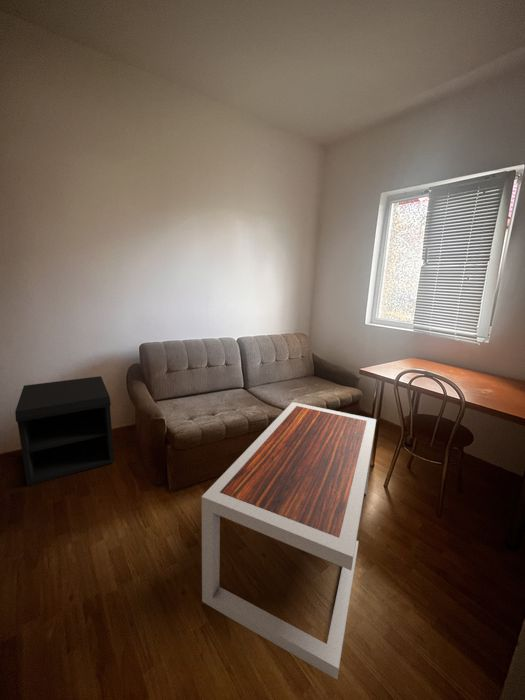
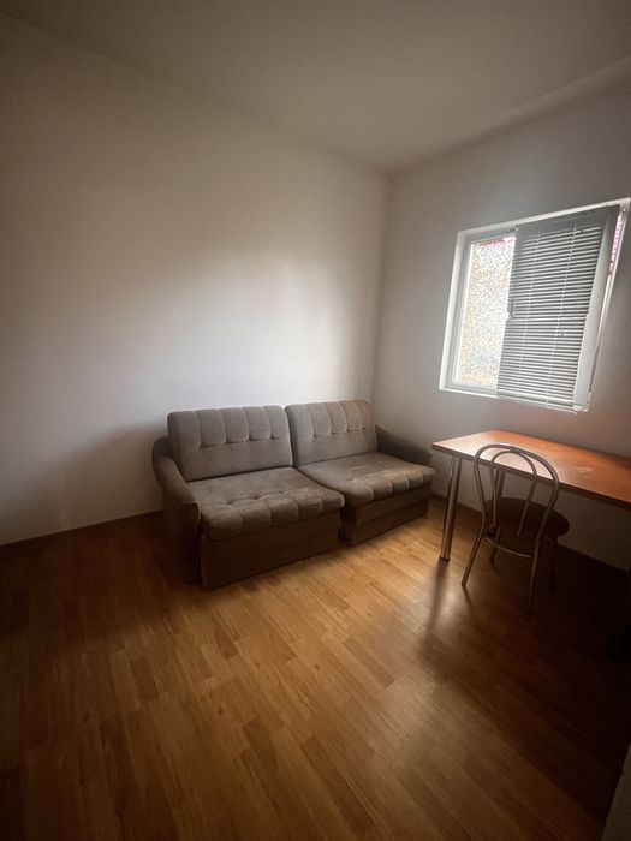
- coffee table (306, 491)
- nightstand (69, 425)
